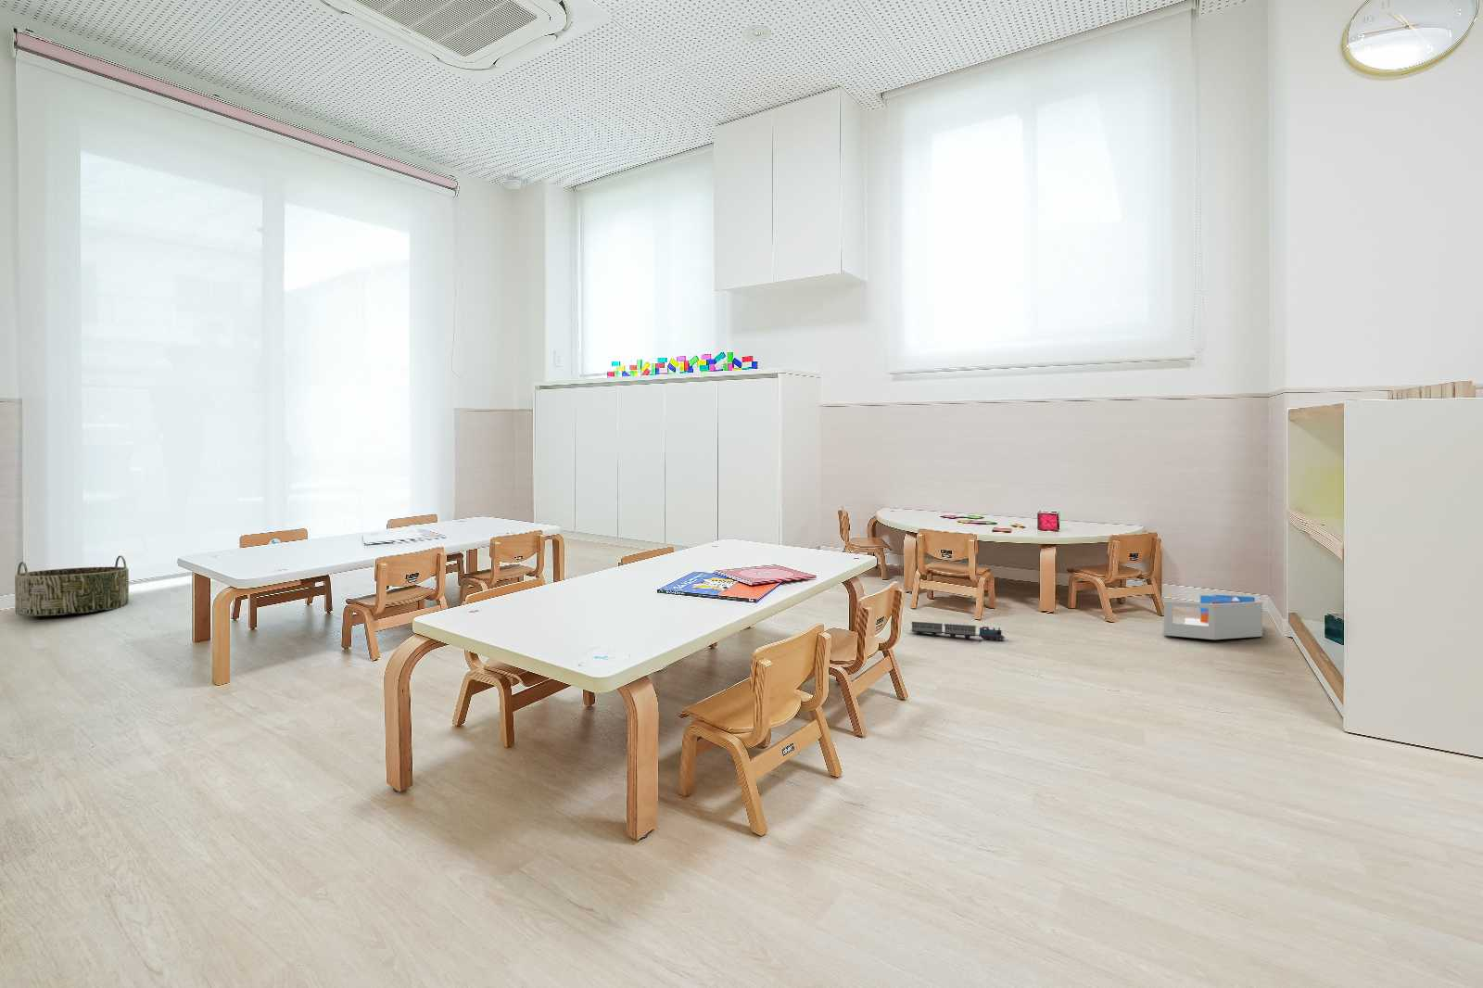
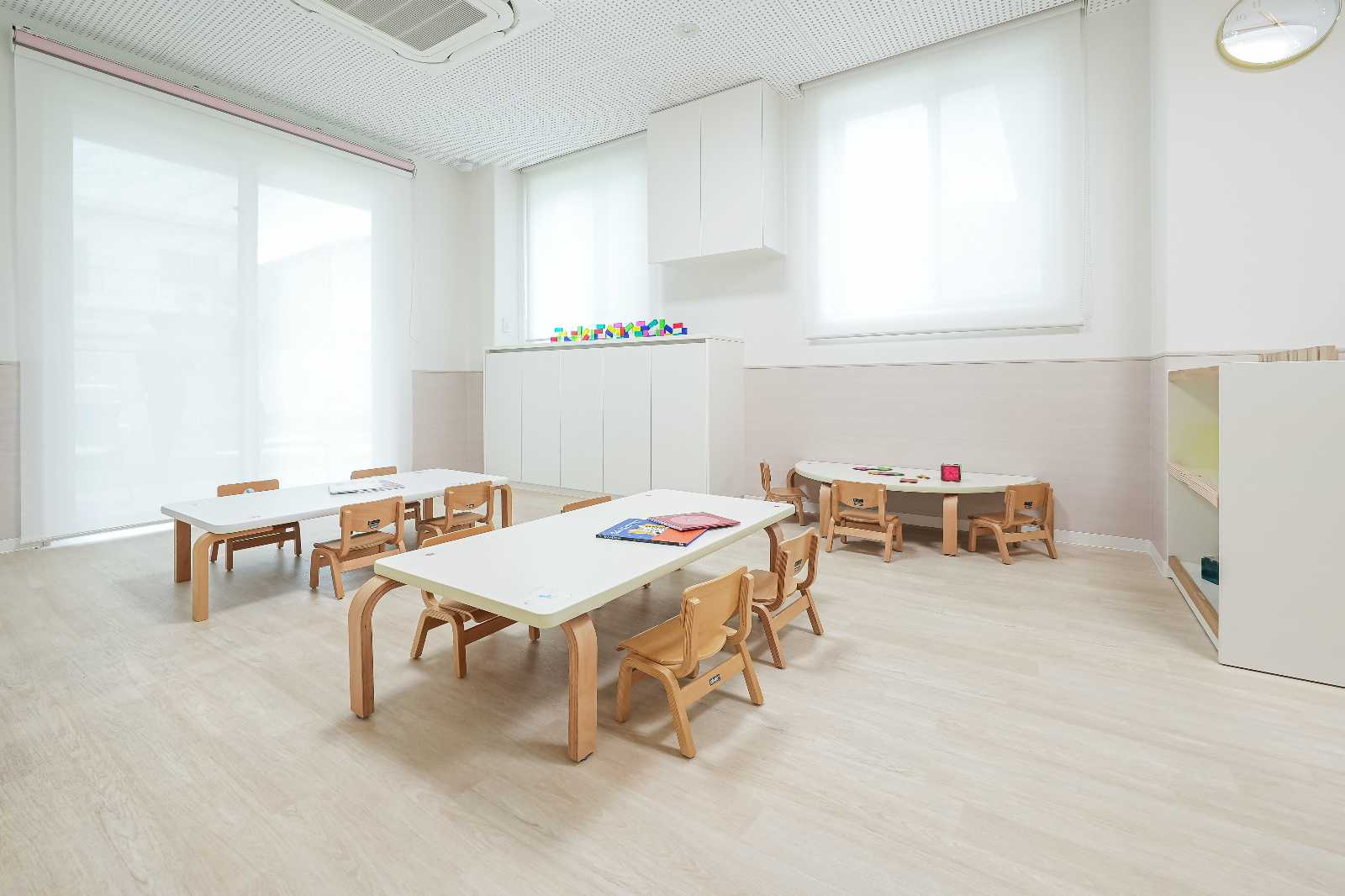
- storage bin (1212, 614)
- basket (74, 583)
- toy train (957, 631)
